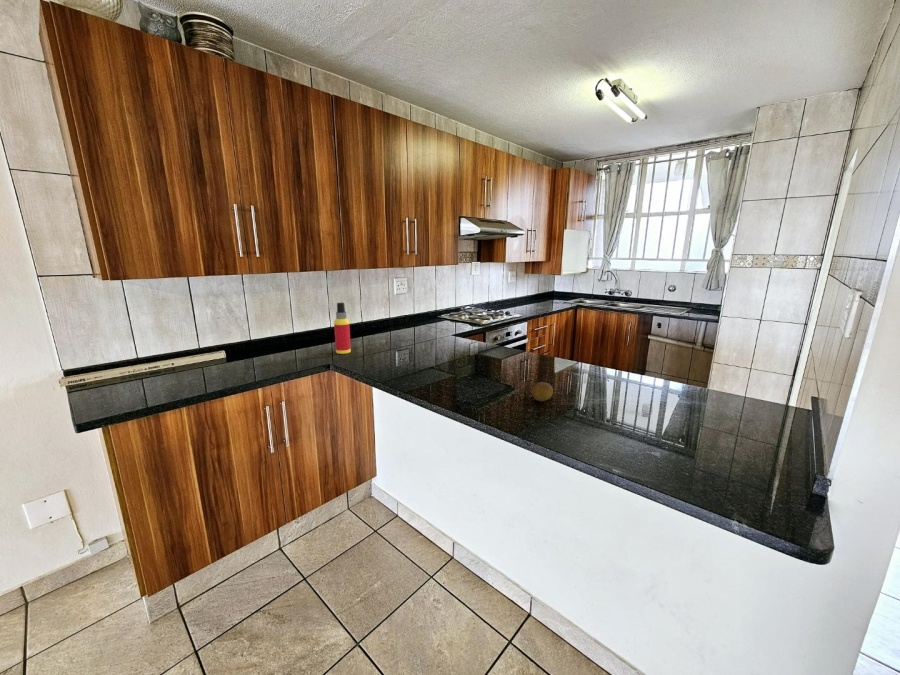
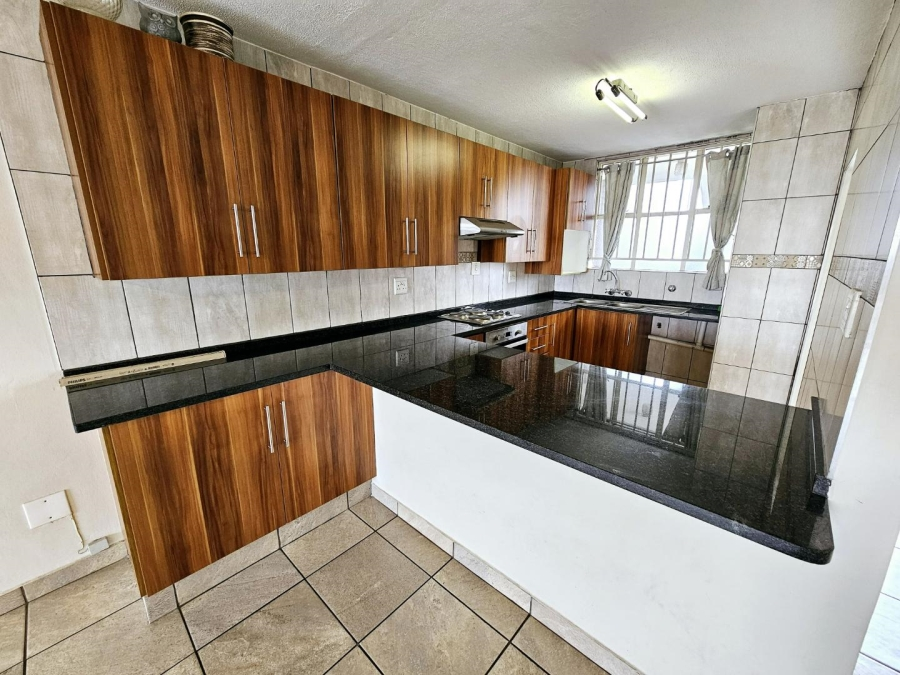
- spray bottle (342, 328)
- fruit (542, 391)
